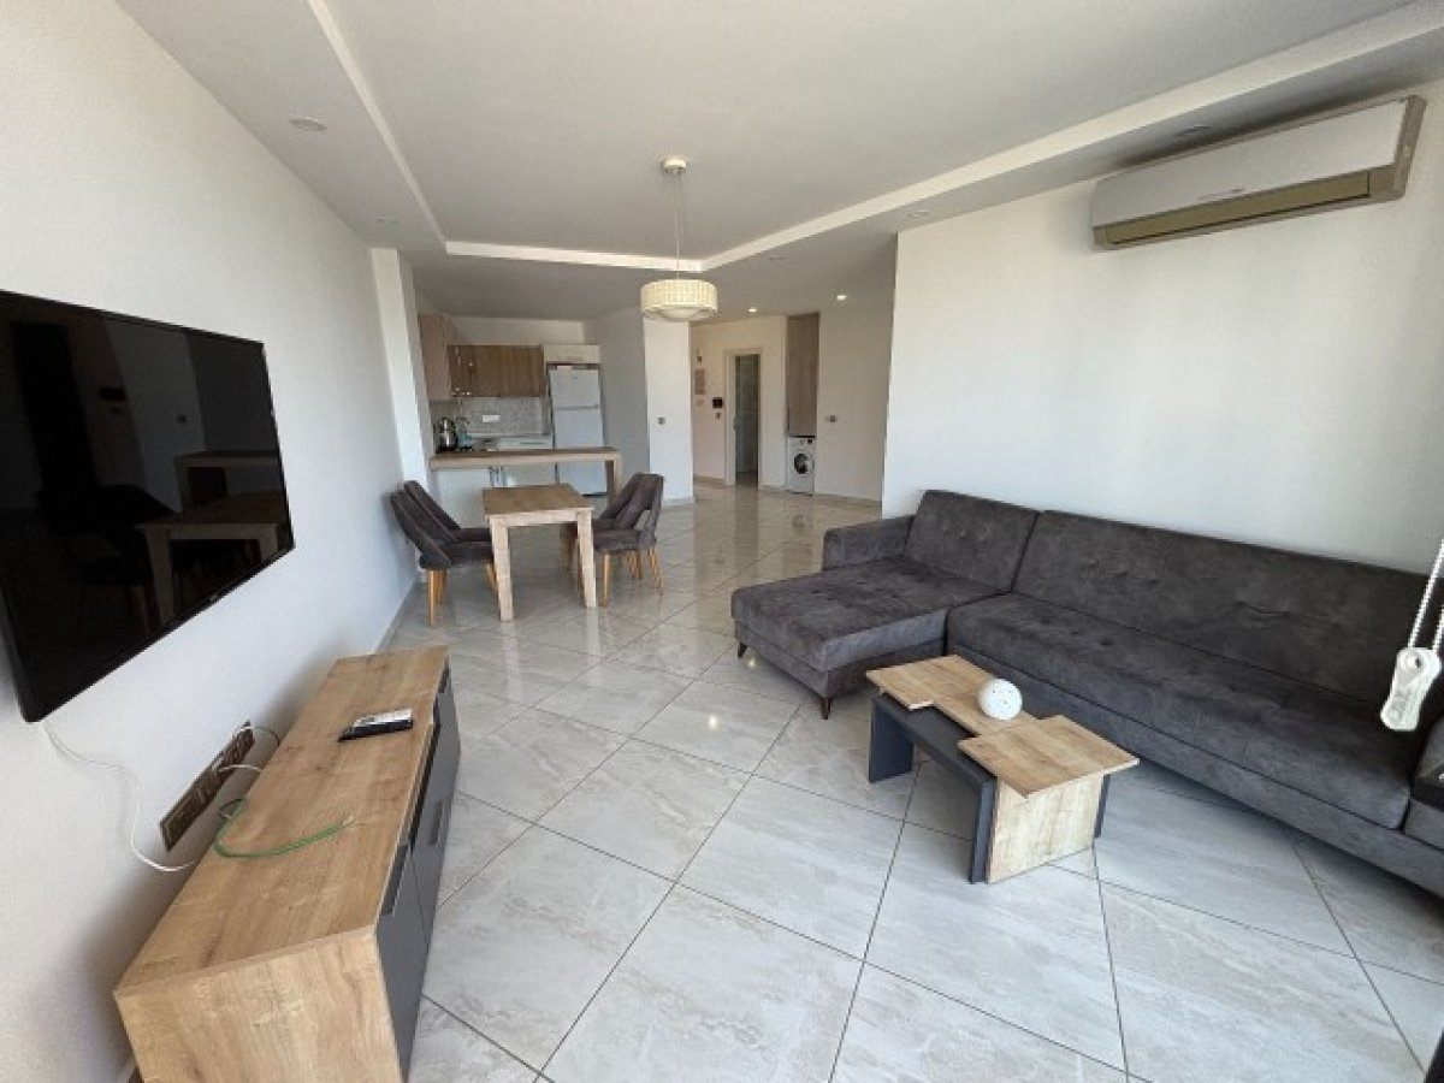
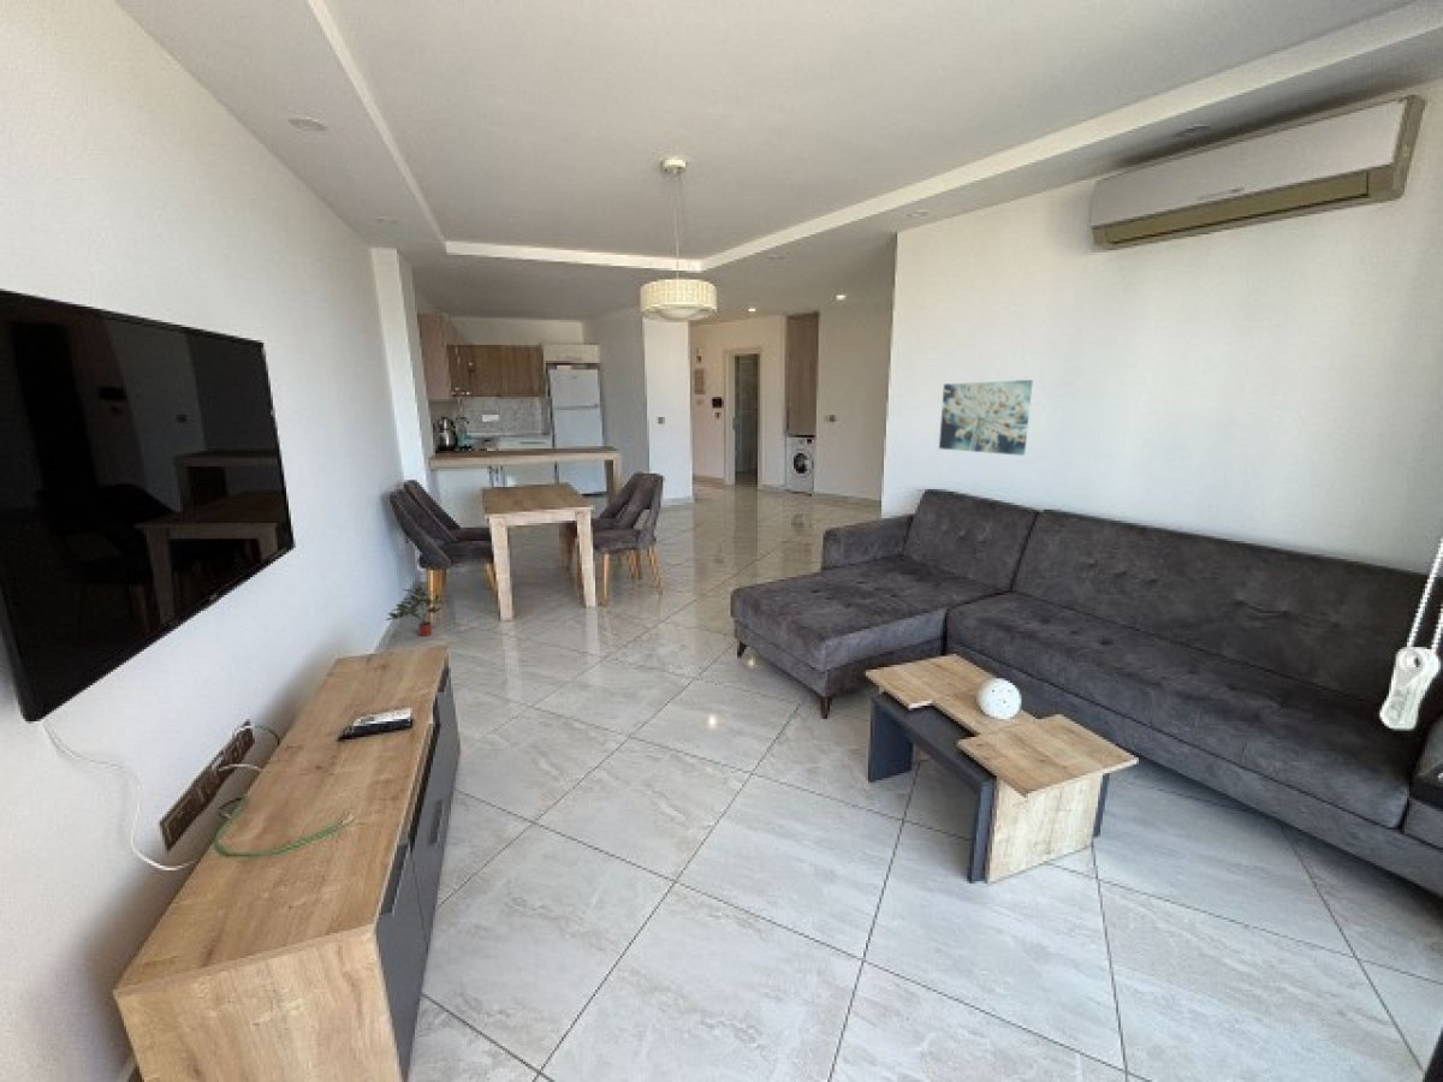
+ potted plant (416, 610)
+ wall art (981, 417)
